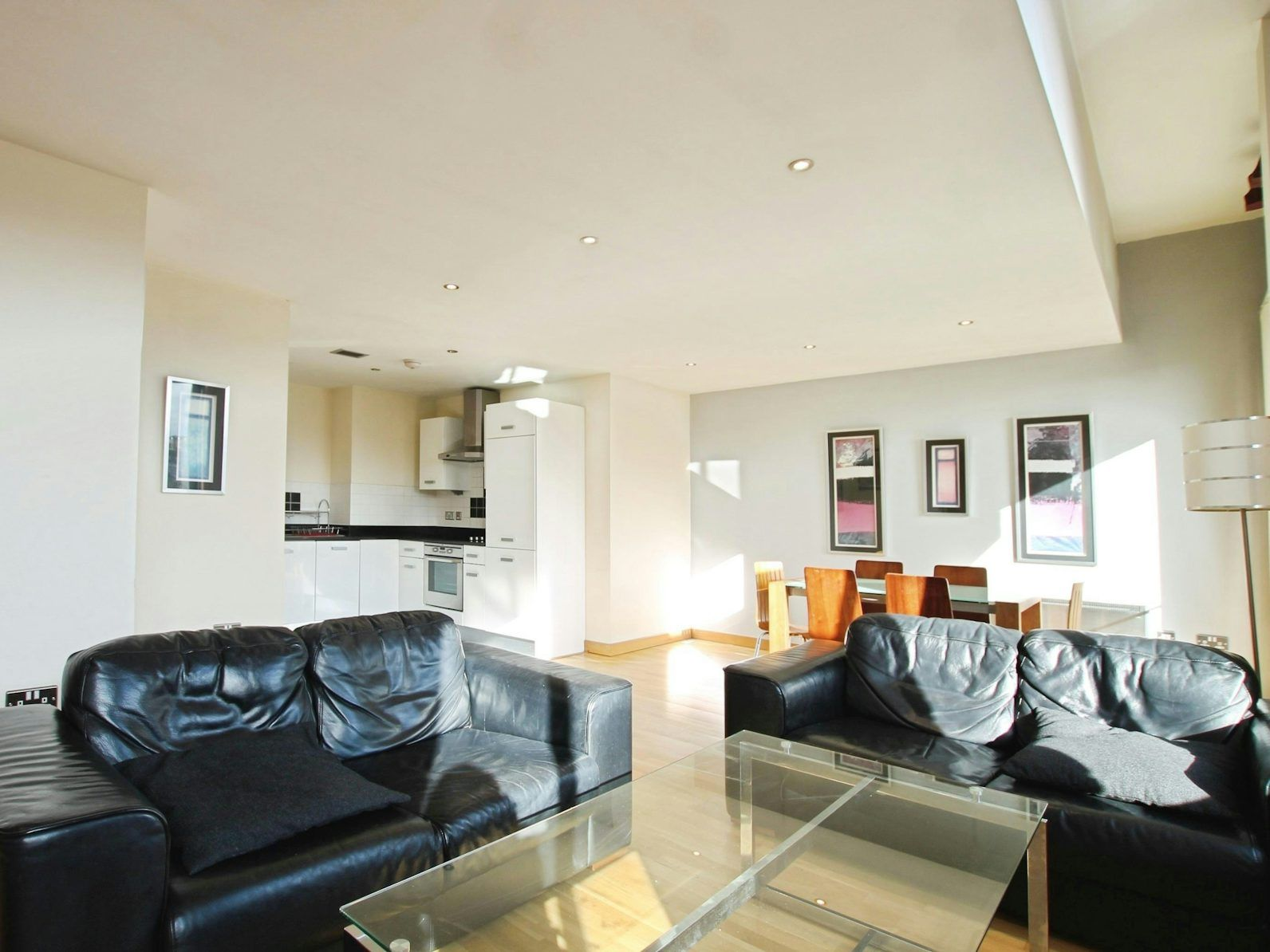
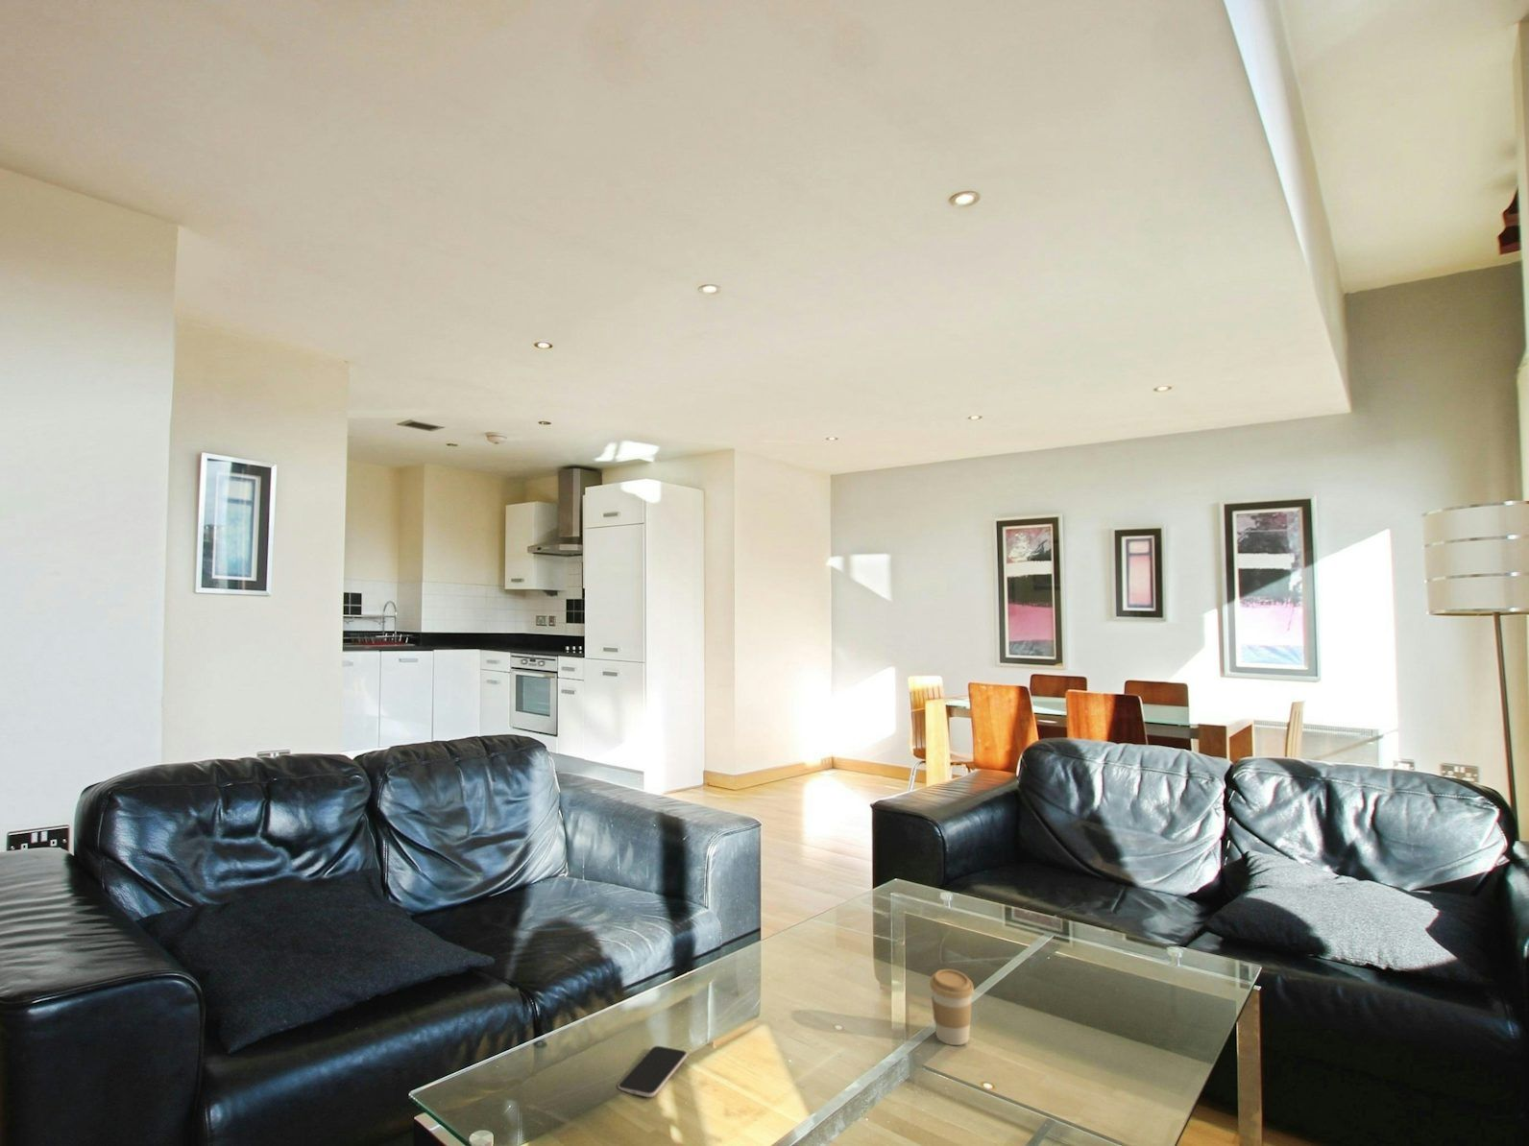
+ smartphone (653, 1069)
+ coffee cup (952, 1006)
